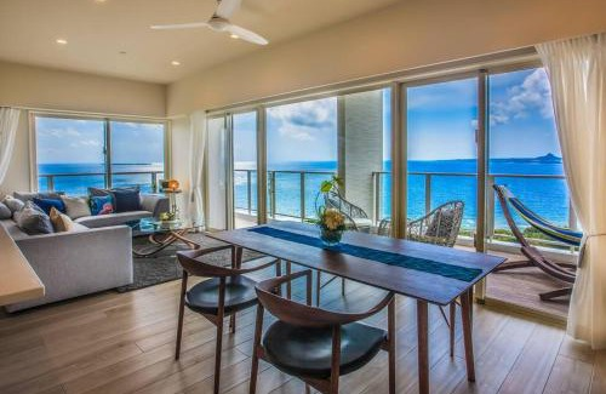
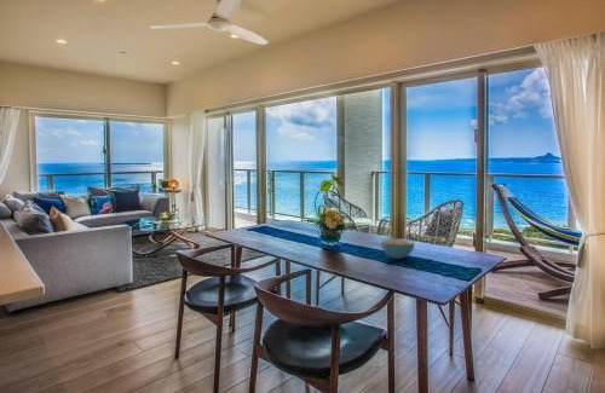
+ cereal bowl (397, 249)
